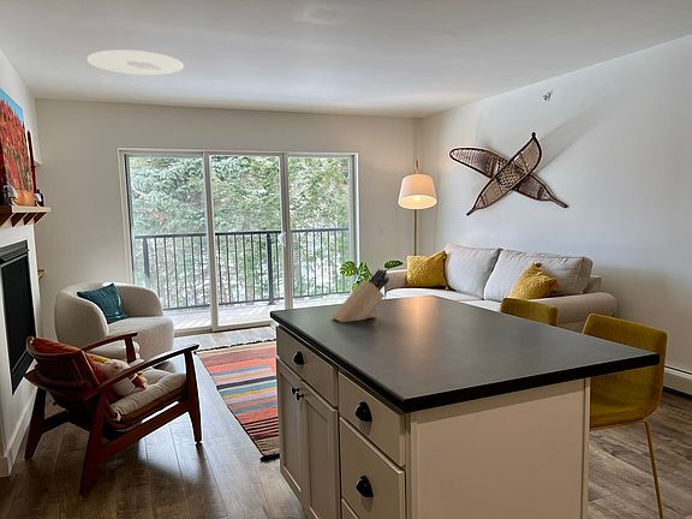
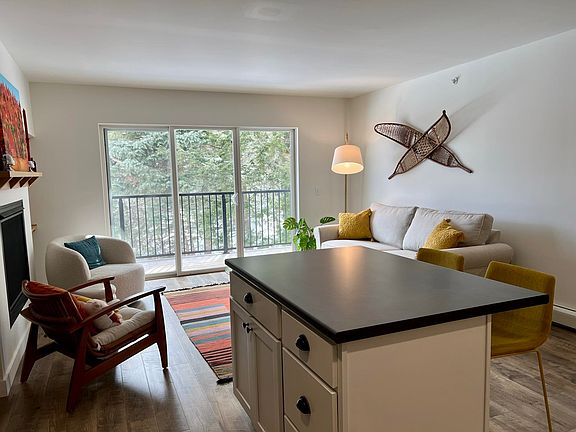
- knife block (362, 293)
- ceiling light (136, 59)
